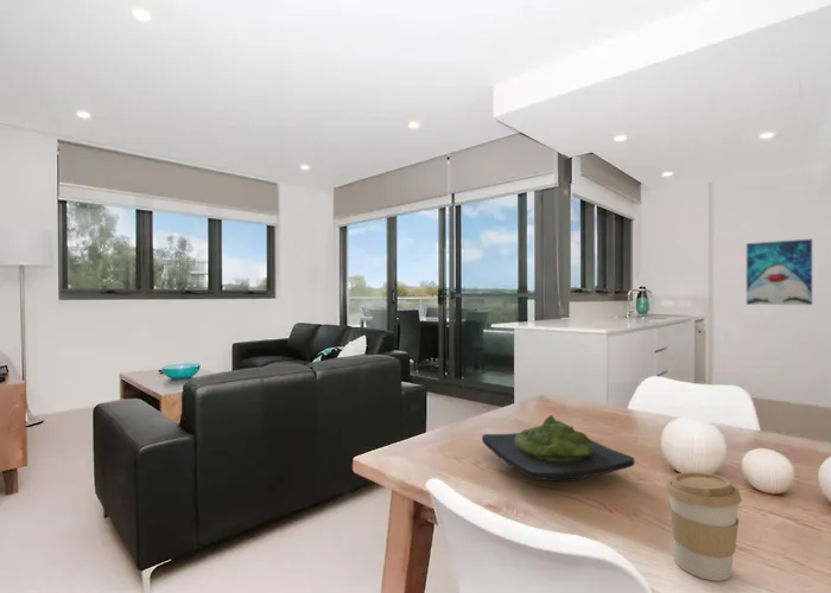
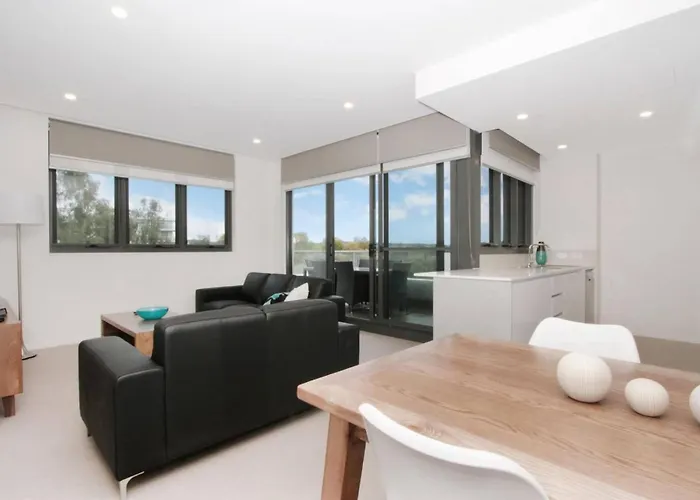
- wall art (778, 273)
- coffee cup (702, 521)
- wasabi (552, 441)
